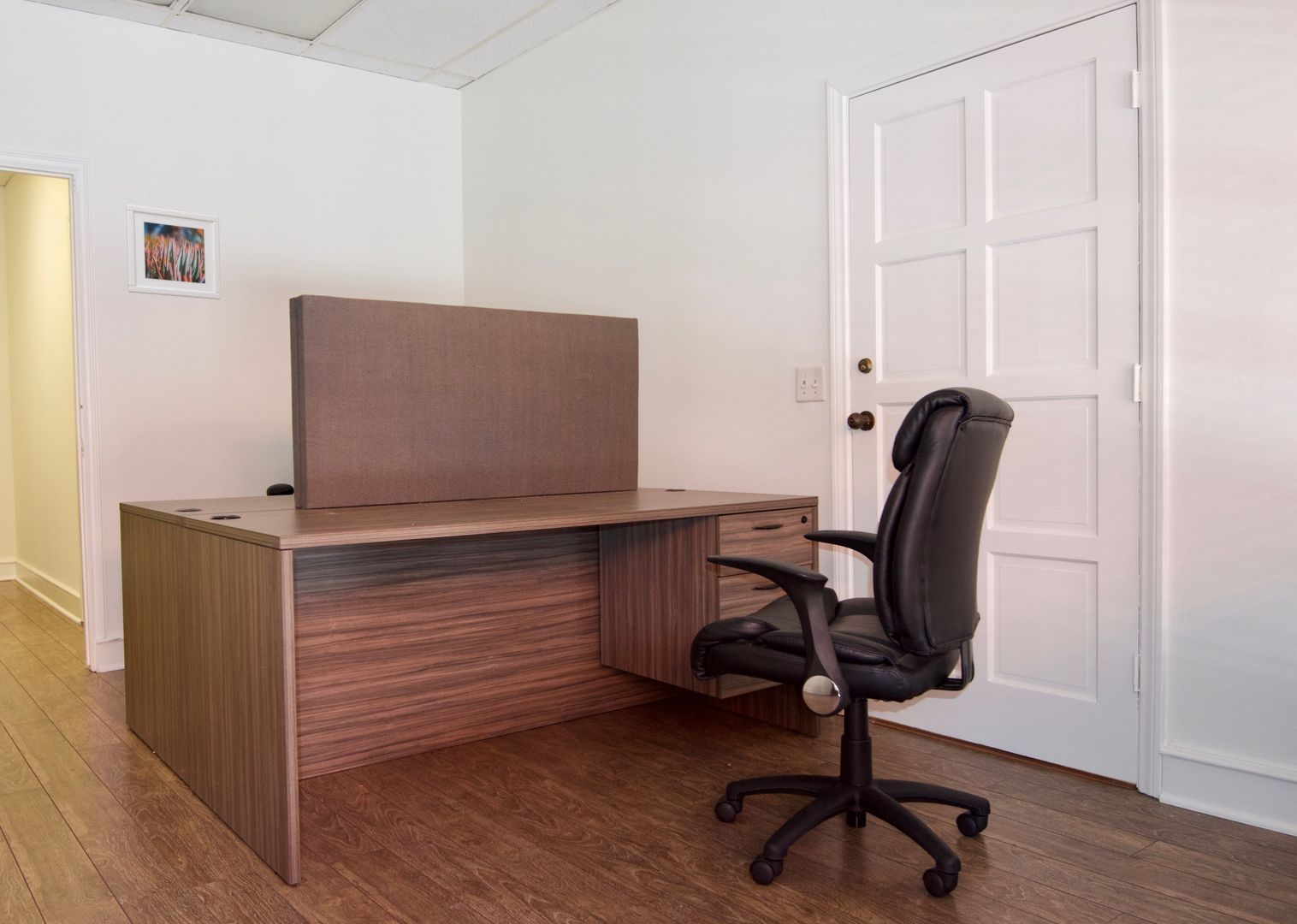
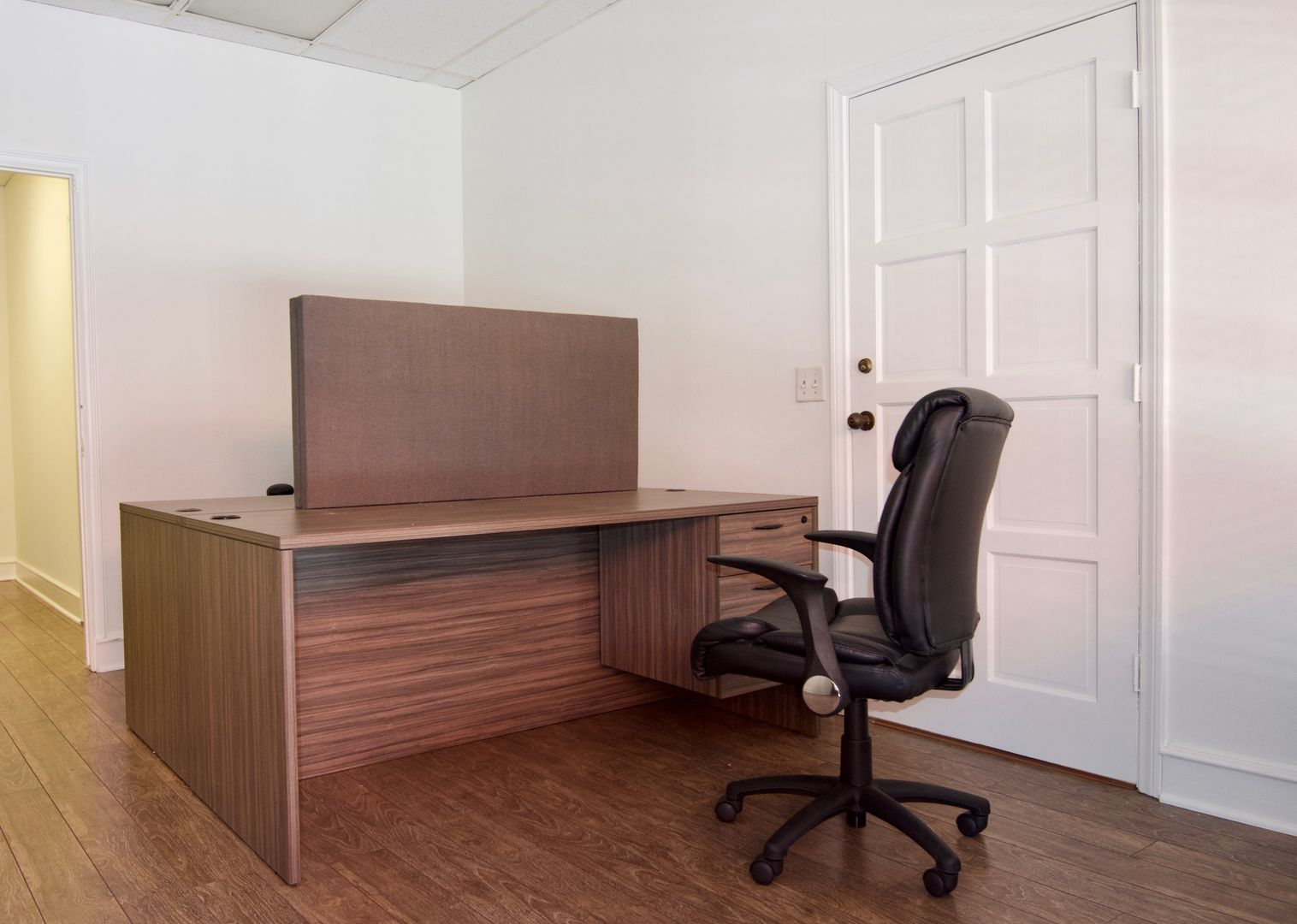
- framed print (175, 253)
